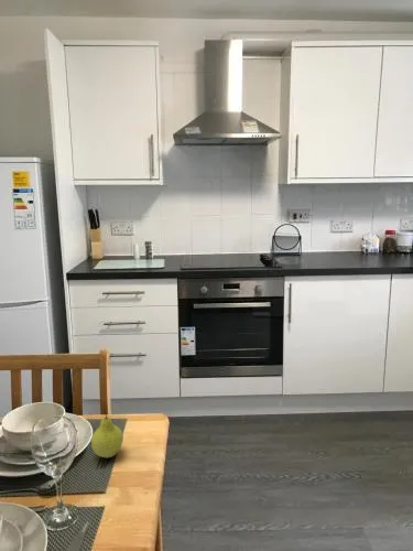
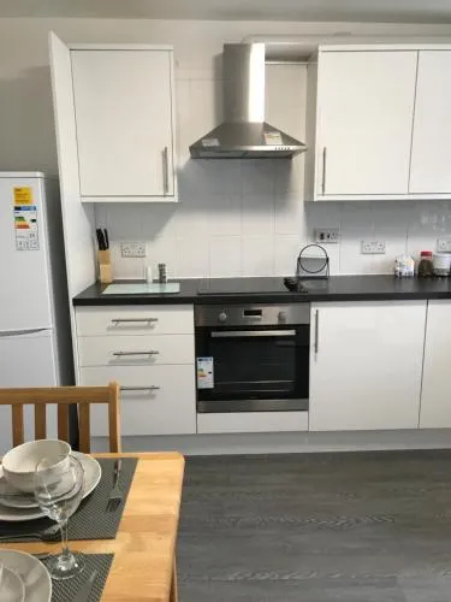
- fruit (107, 430)
